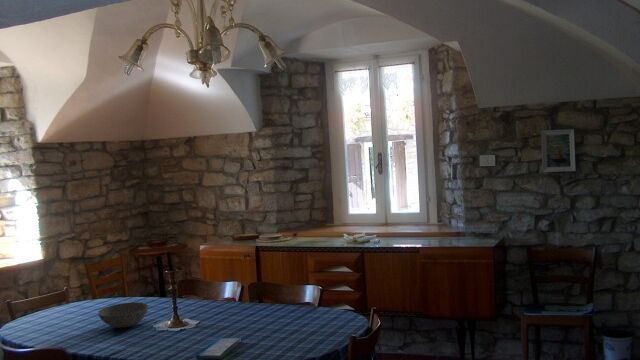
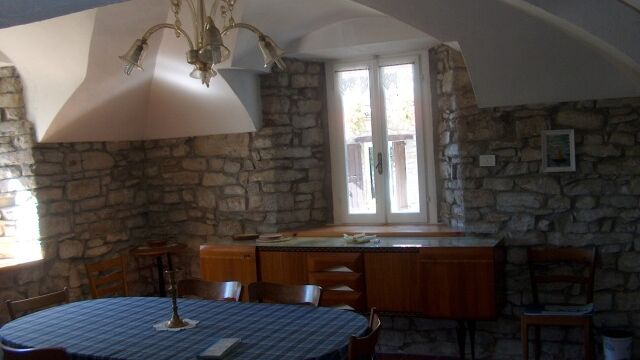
- bowl (123, 316)
